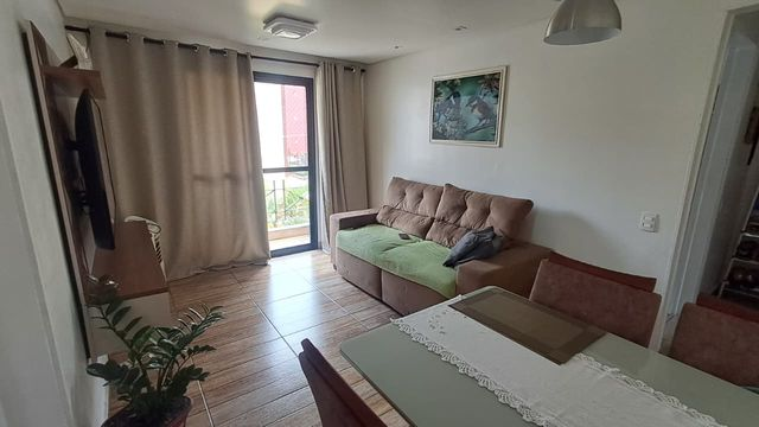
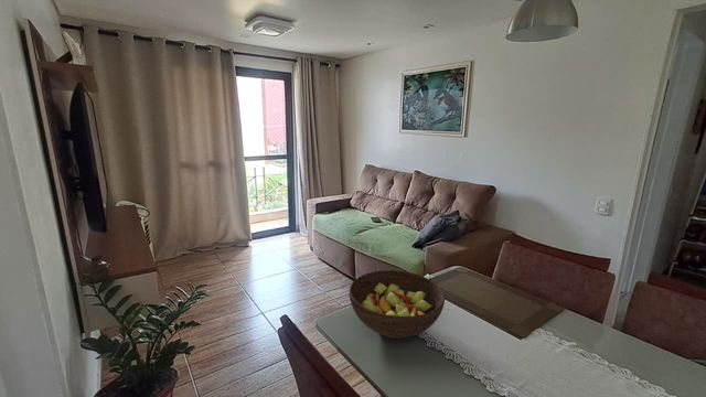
+ fruit bowl (395, 309)
